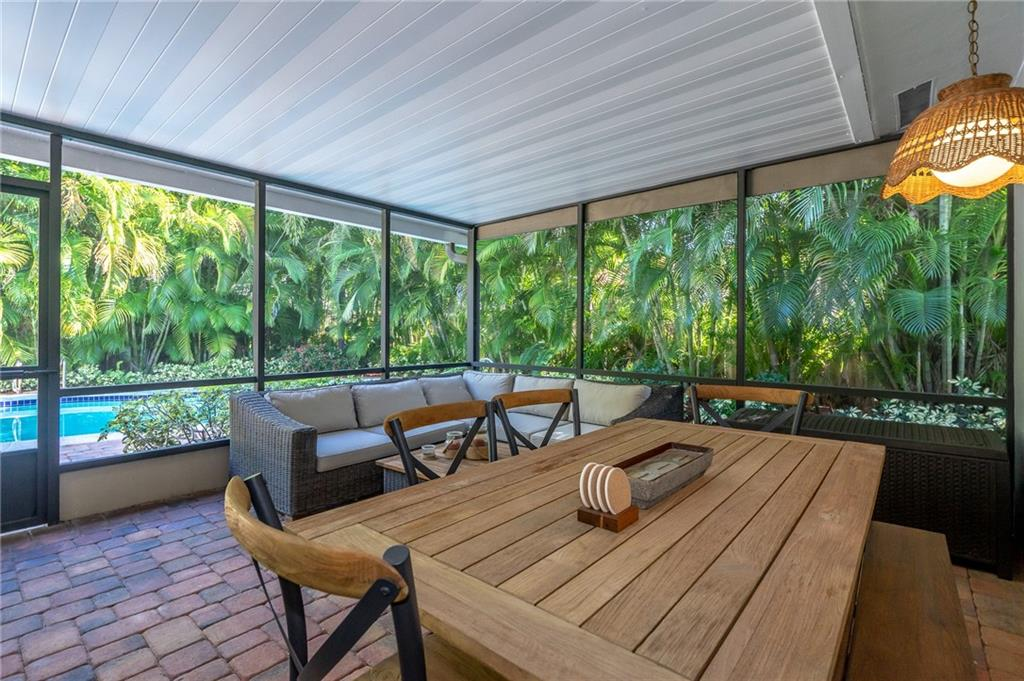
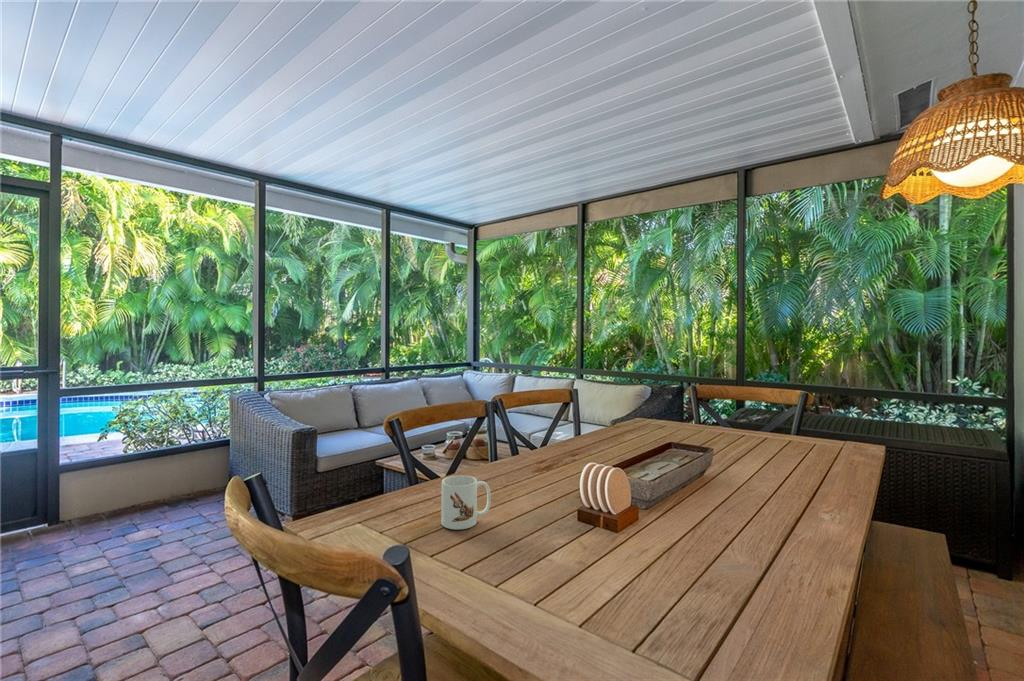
+ mug (466, 500)
